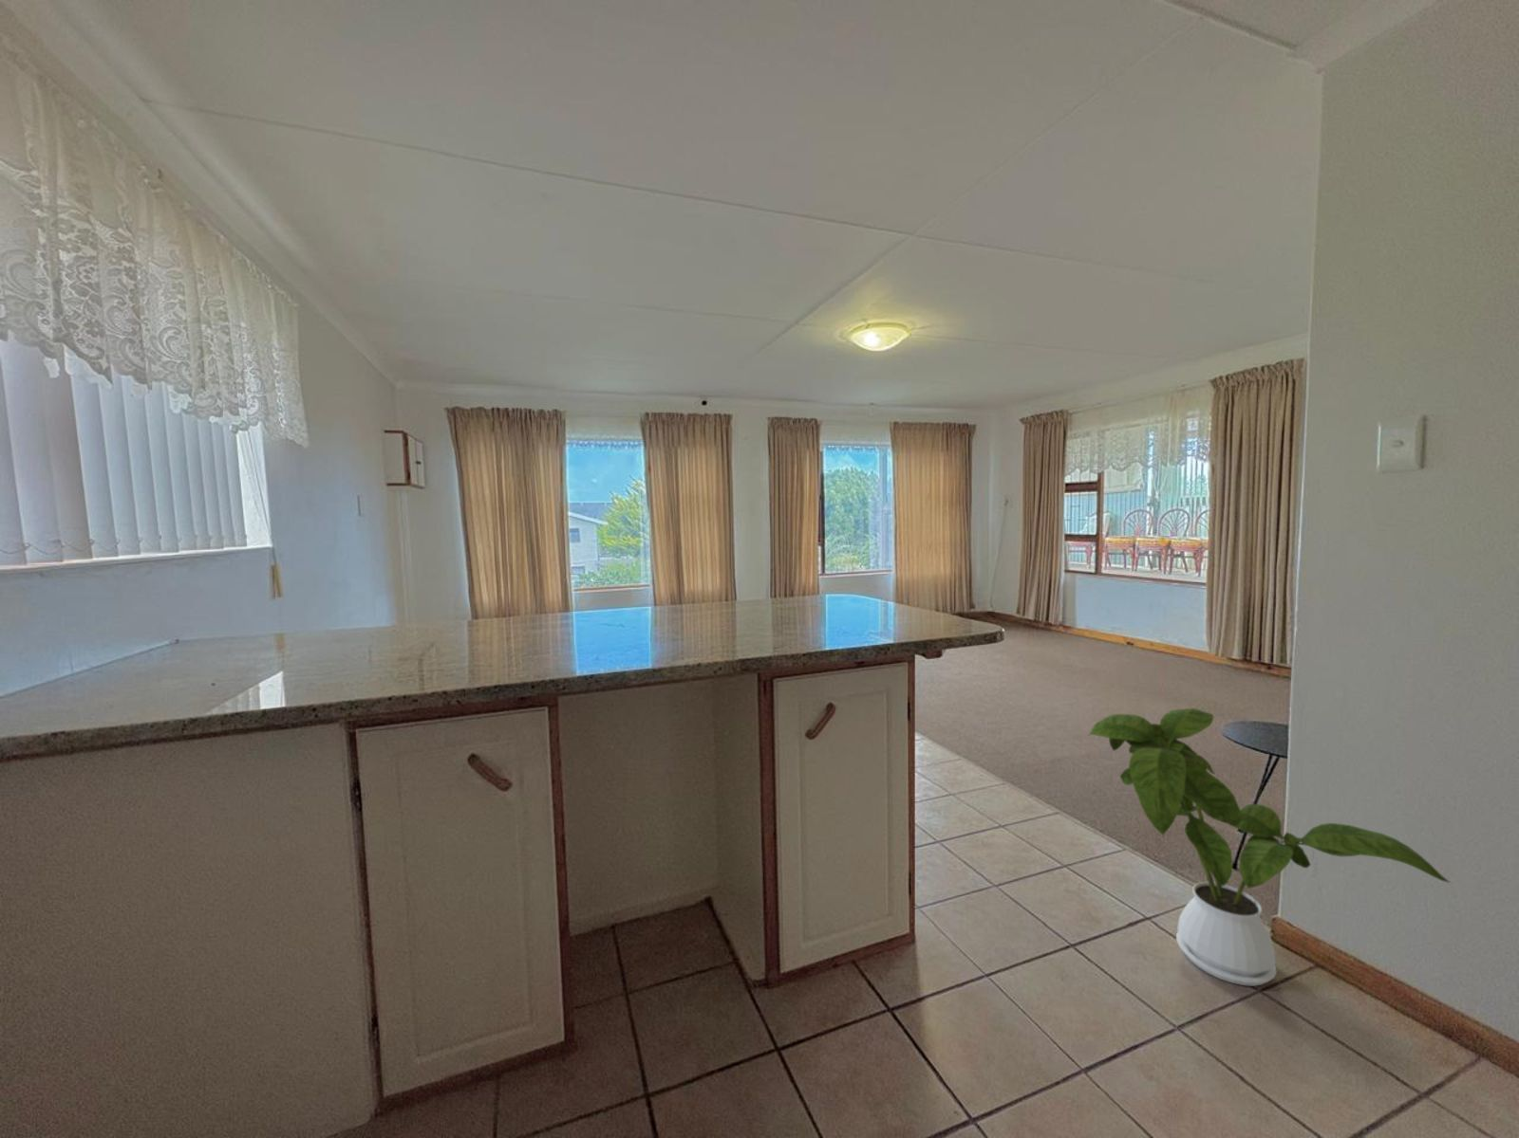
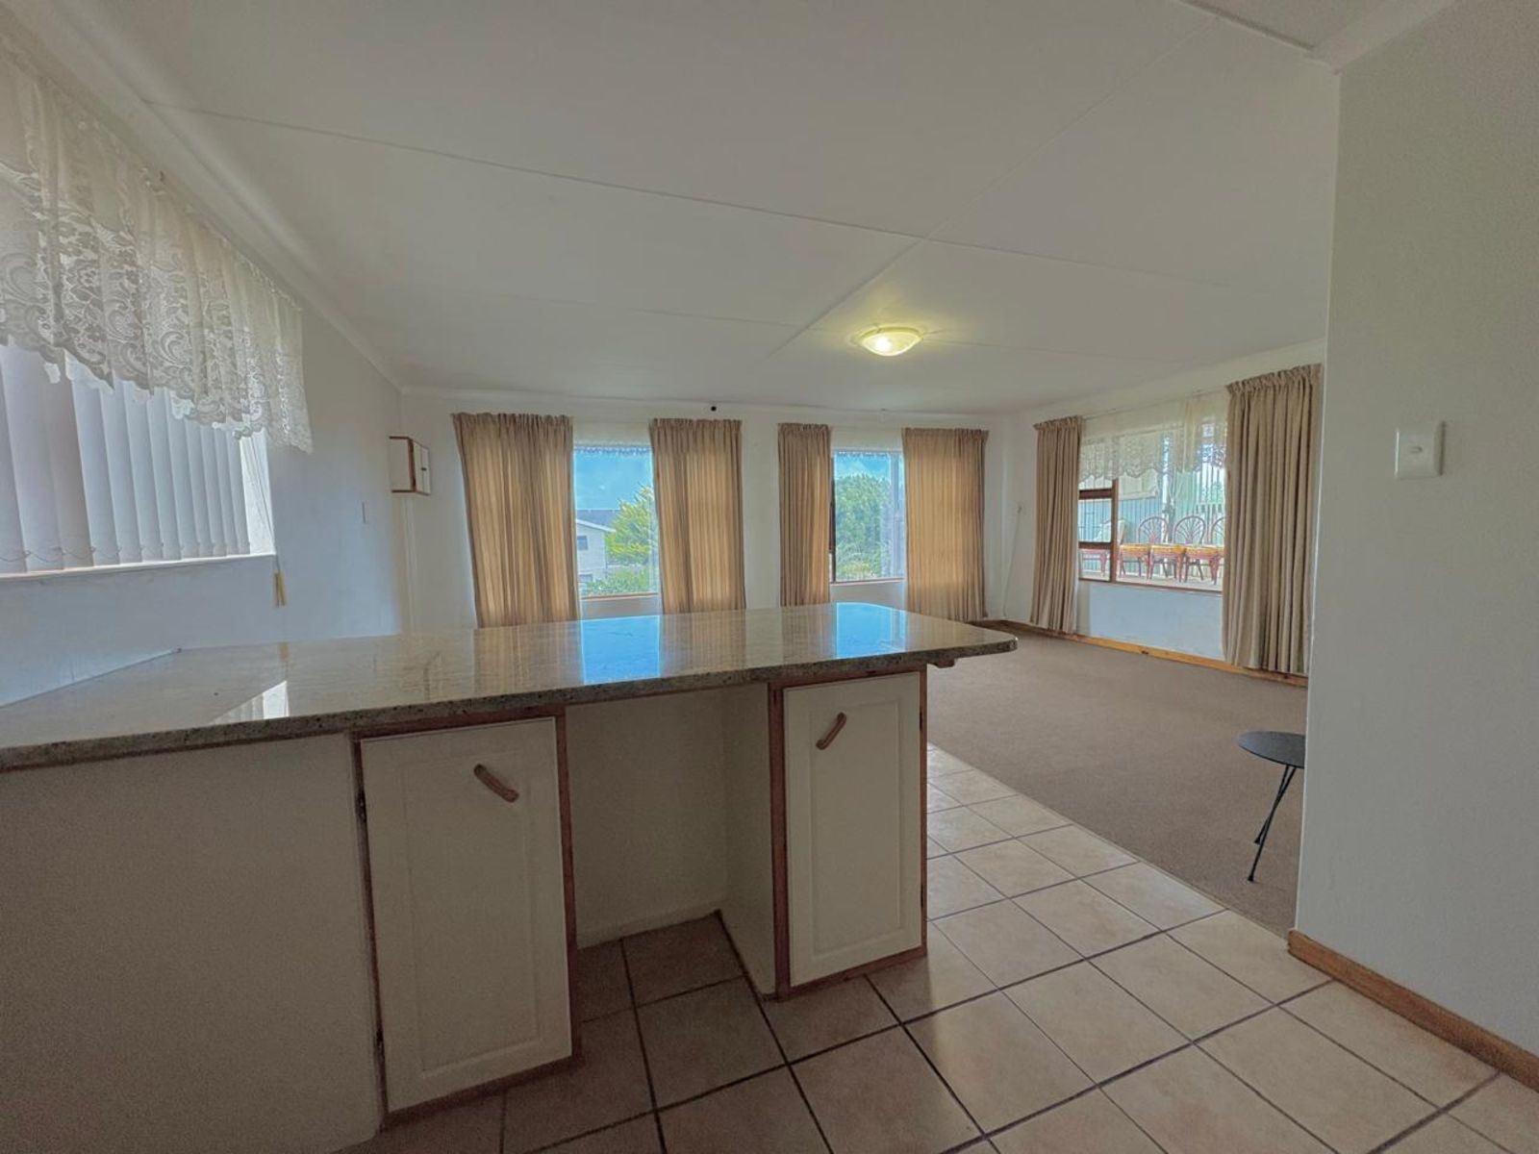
- house plant (1208, 848)
